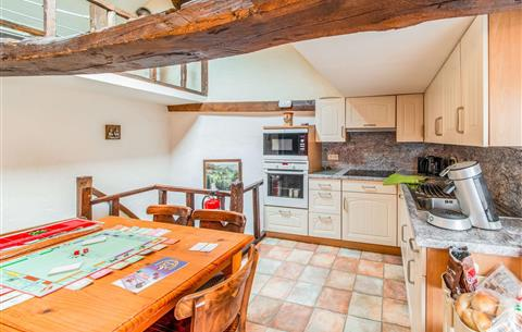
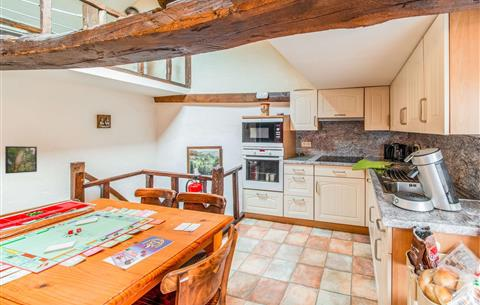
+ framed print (21, 159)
